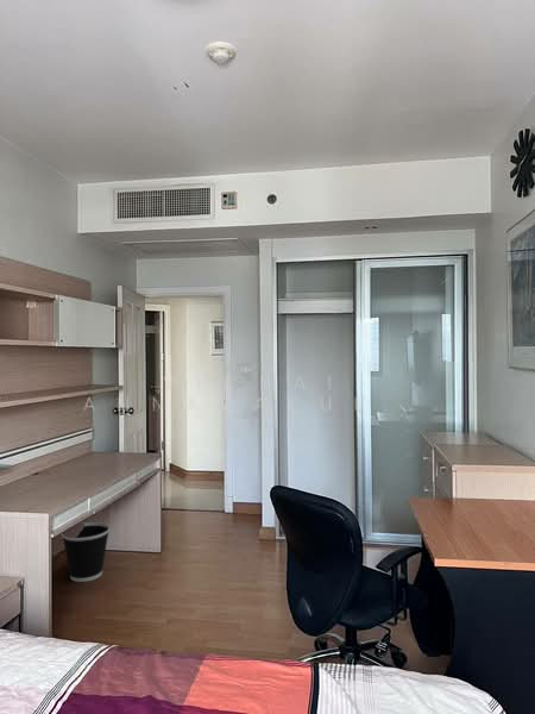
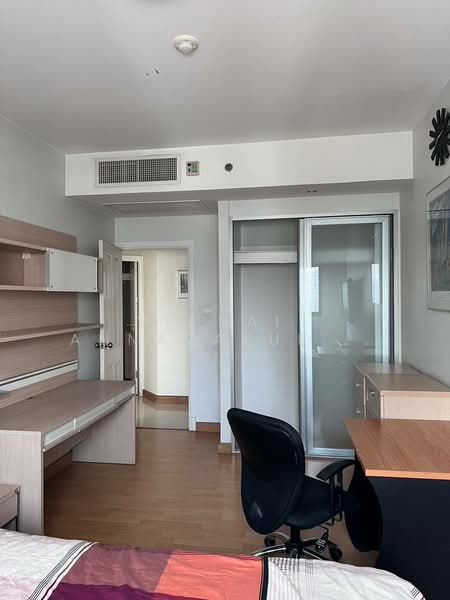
- wastebasket (86, 552)
